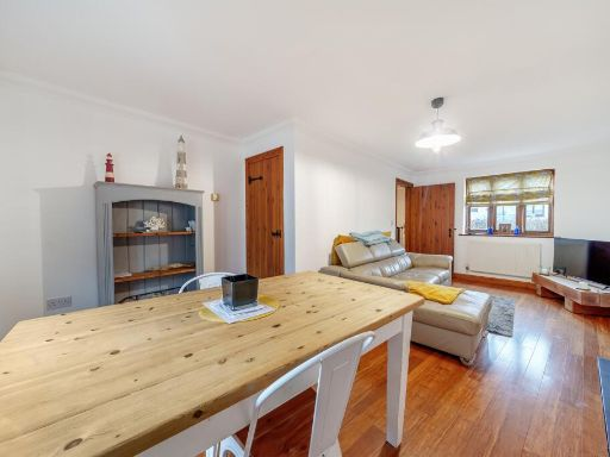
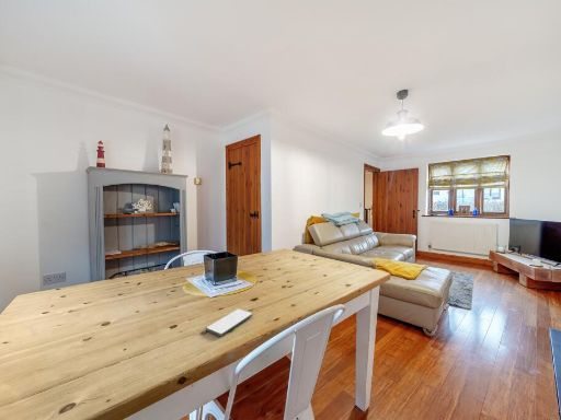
+ smartphone (230, 320)
